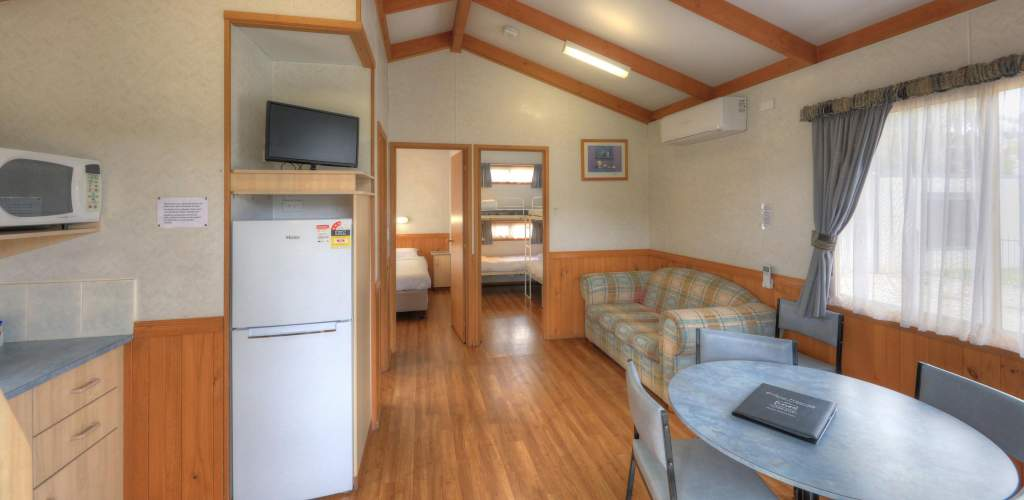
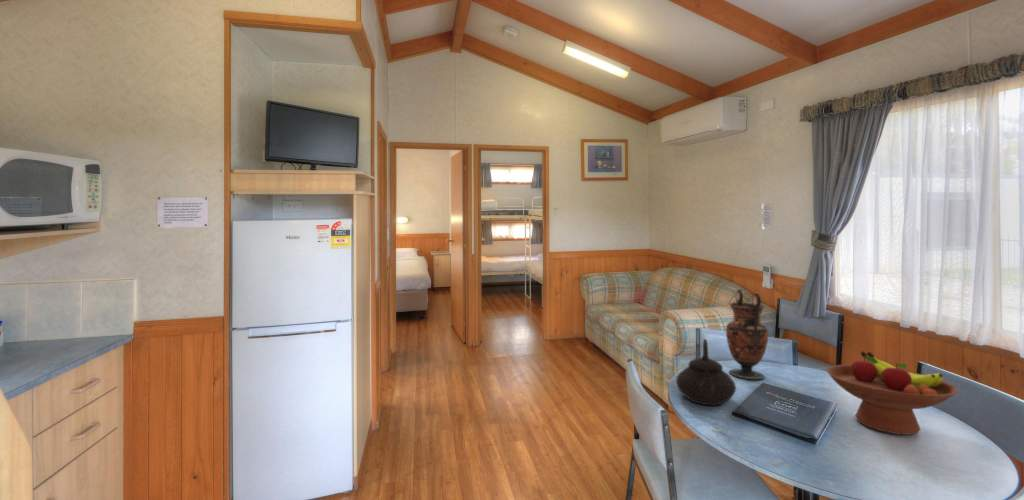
+ fruit bowl (886, 392)
+ teapot (705, 371)
+ vase (746, 332)
